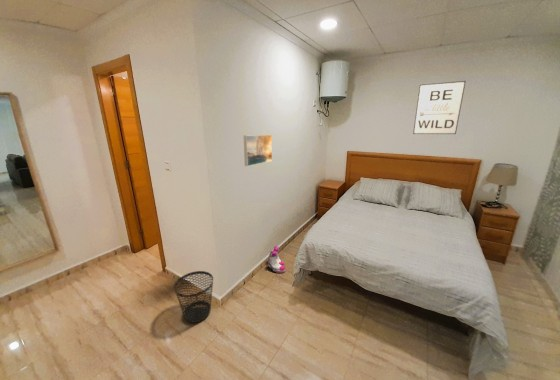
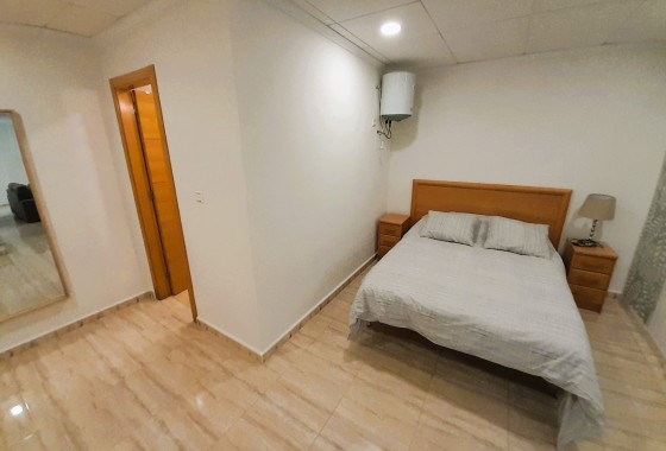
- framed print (259, 149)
- wall art (437, 109)
- boots (276, 257)
- wastebasket (196, 297)
